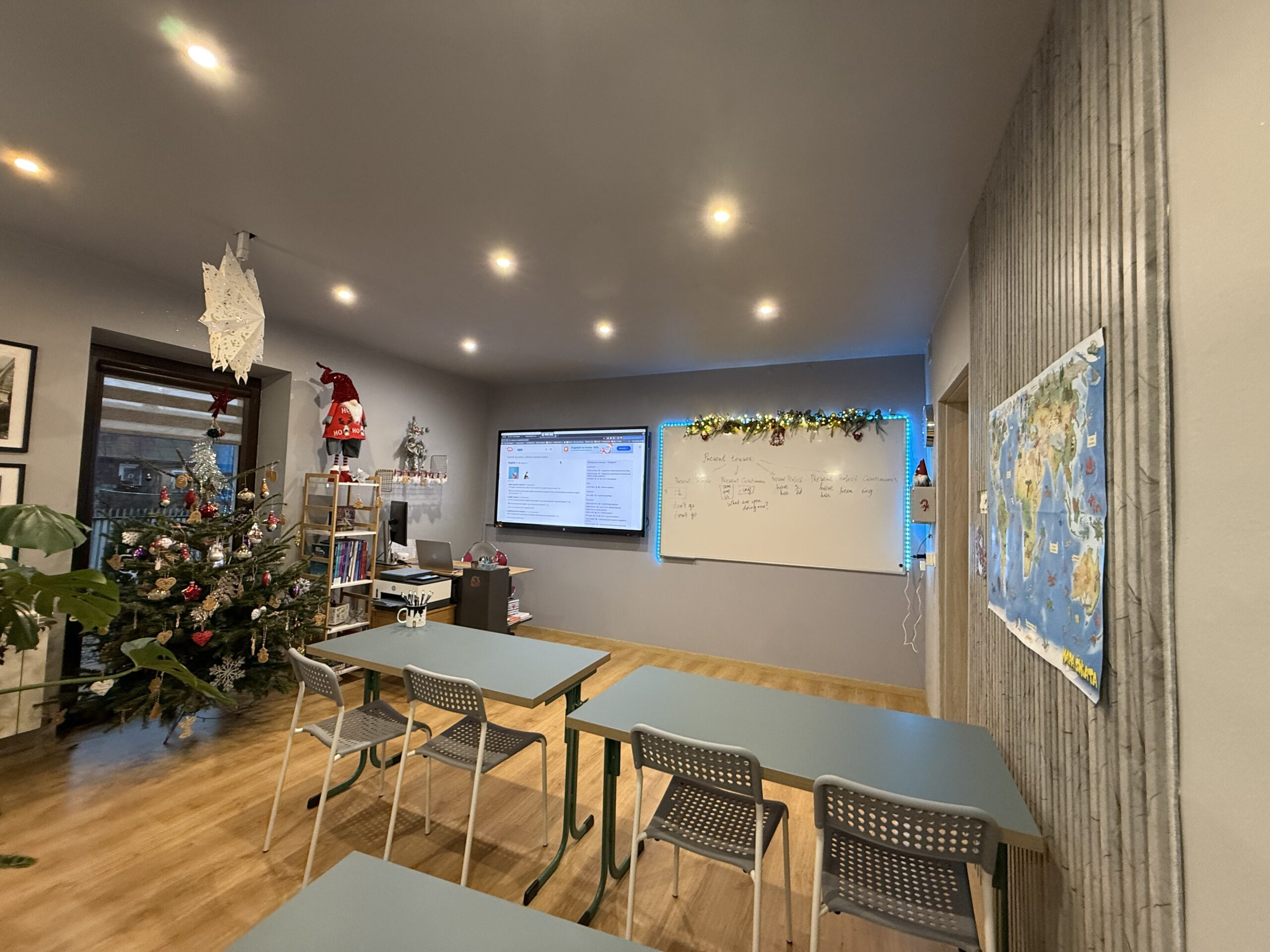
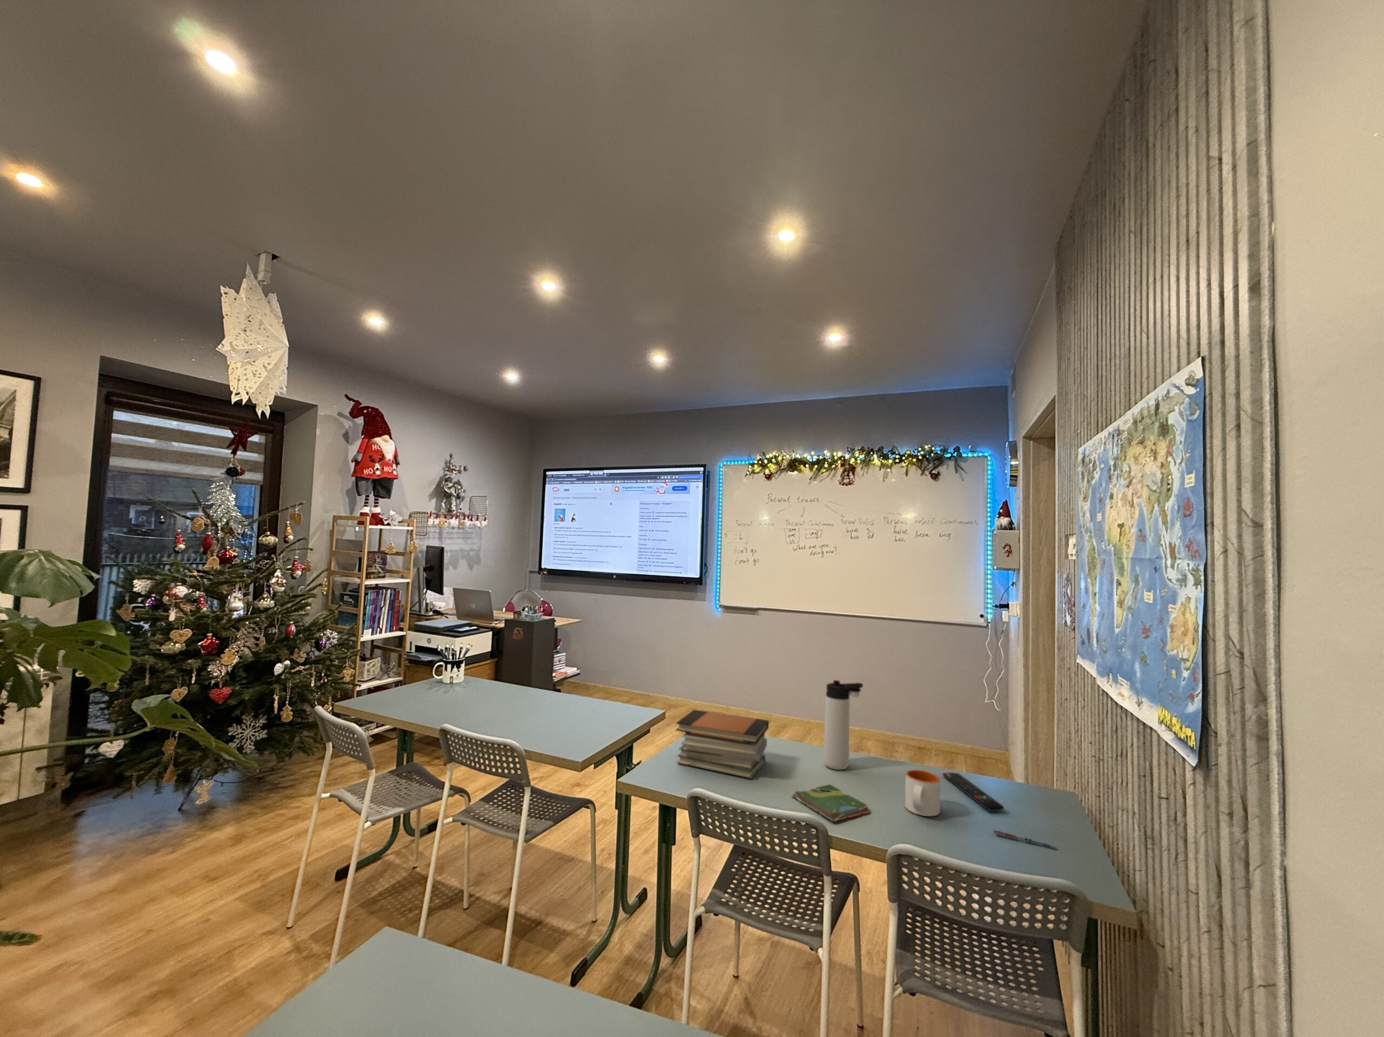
+ mug (921, 794)
+ thermos bottle (842, 723)
+ notebook (830, 800)
+ pen (1024, 839)
+ remote control (970, 790)
+ book stack (723, 742)
